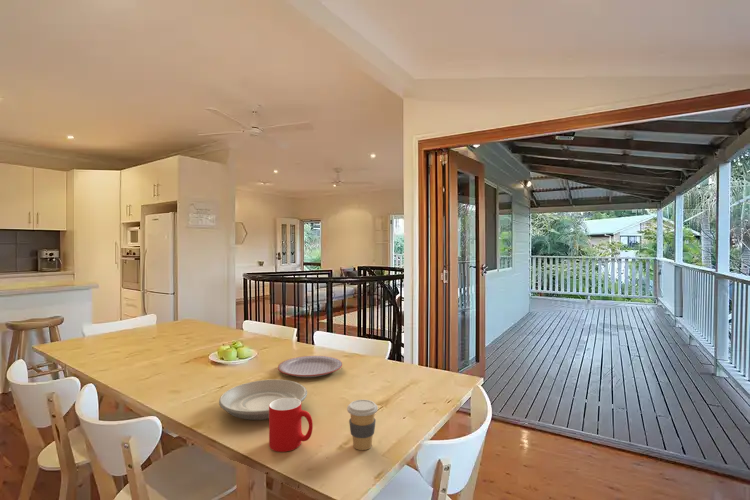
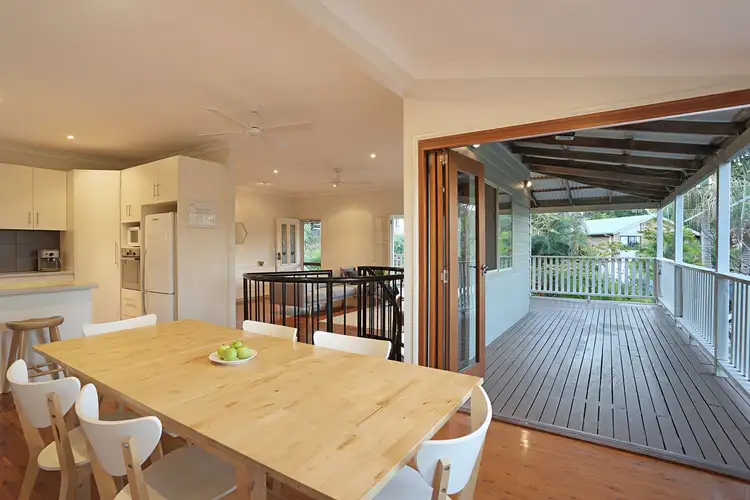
- cup (291, 424)
- coffee cup (362, 425)
- plate (310, 367)
- plate (264, 400)
